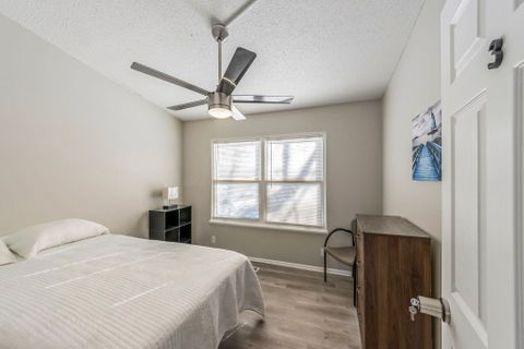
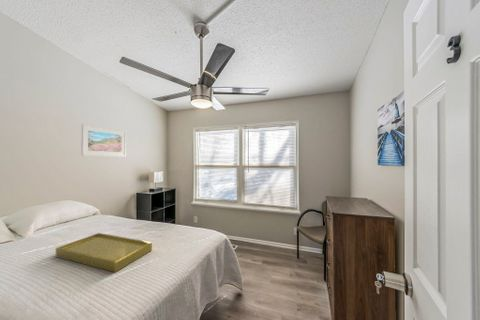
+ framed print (106, 142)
+ tray (105, 249)
